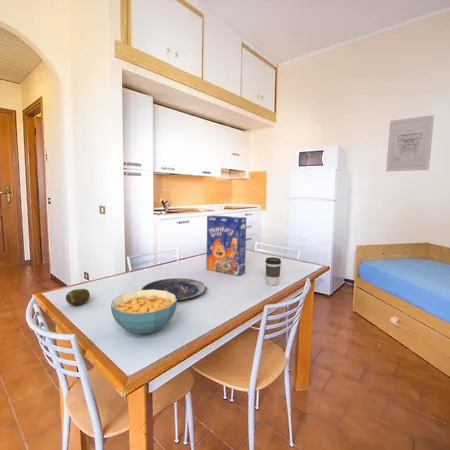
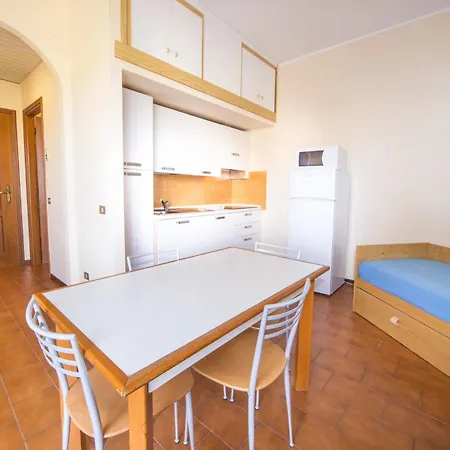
- cereal bowl (145, 315)
- wall art (408, 144)
- cereal box (225, 244)
- fruit (78, 296)
- coffee cup (272, 271)
- plate (174, 289)
